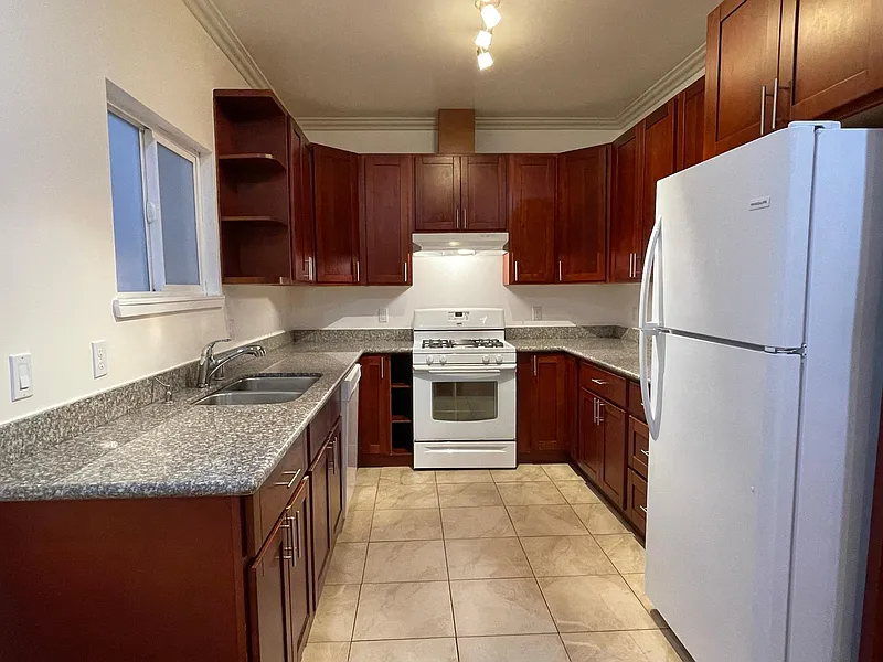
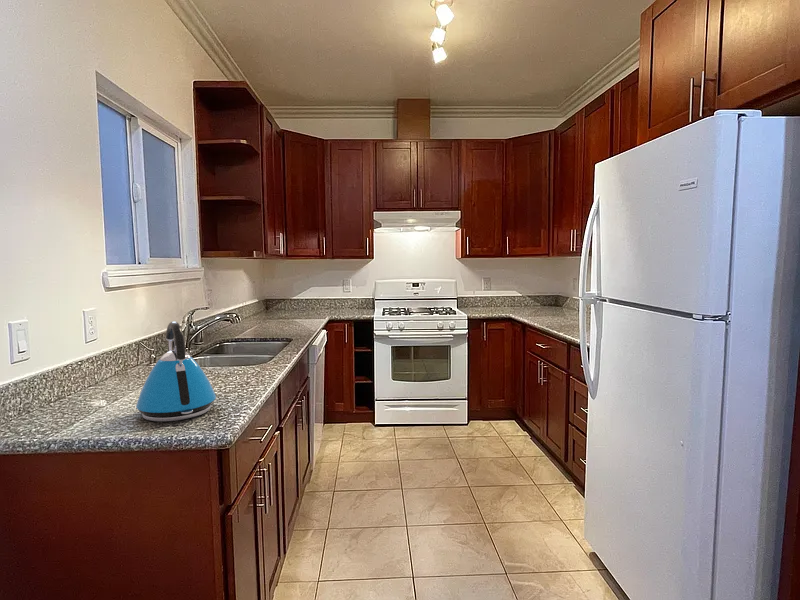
+ kettle (176, 367)
